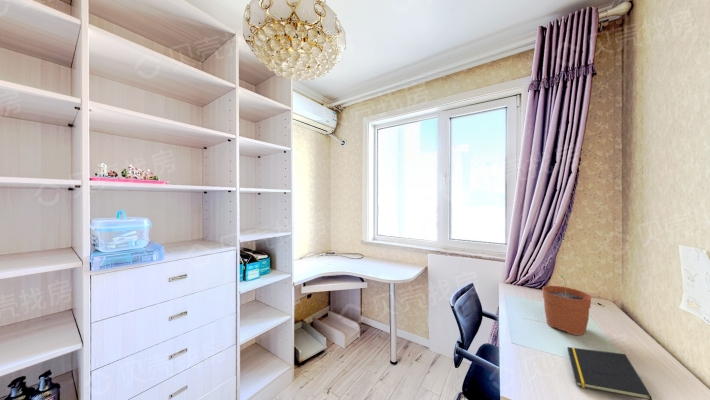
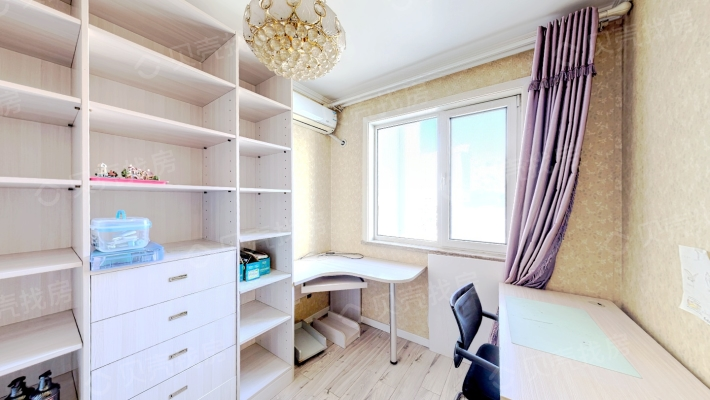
- notepad (602, 369)
- plant pot (565, 300)
